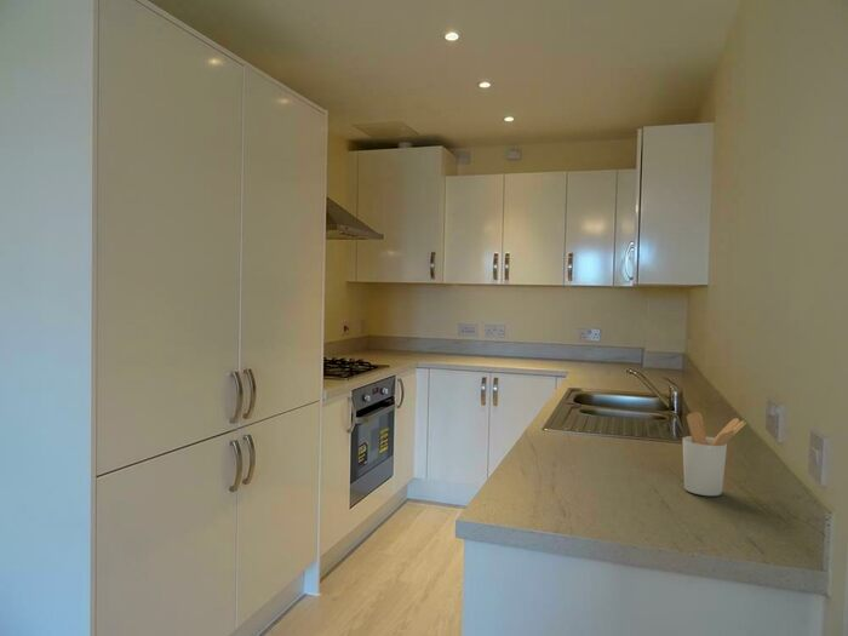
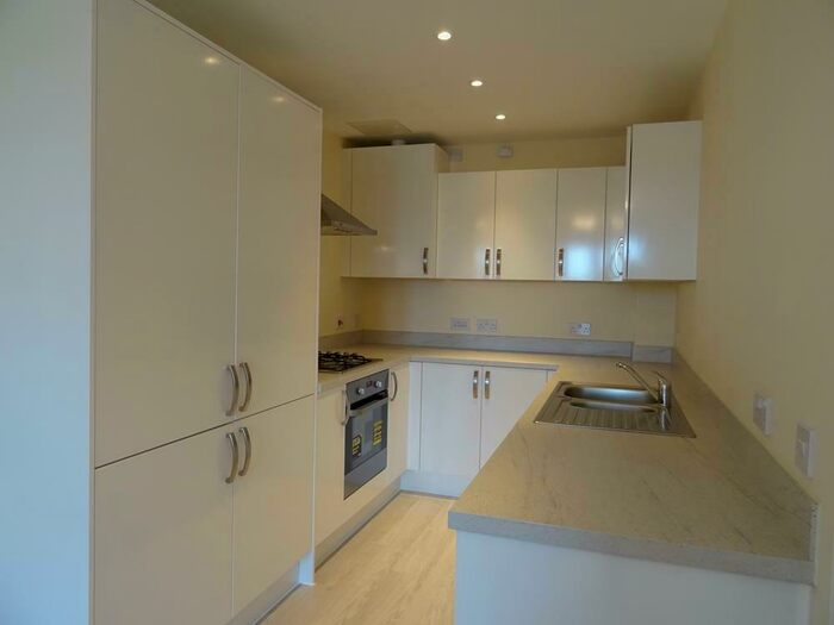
- utensil holder (714, 453)
